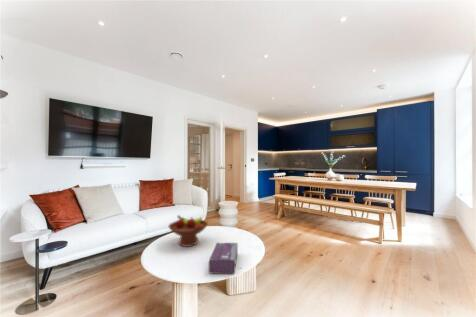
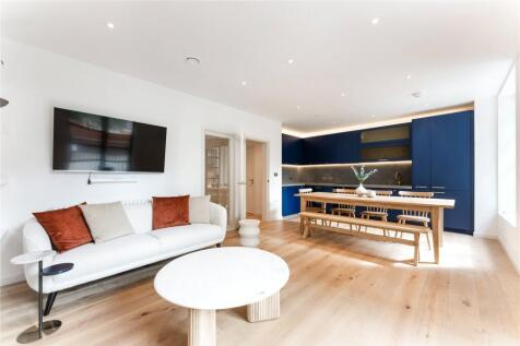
- fruit bowl (188, 230)
- tissue box (224, 256)
